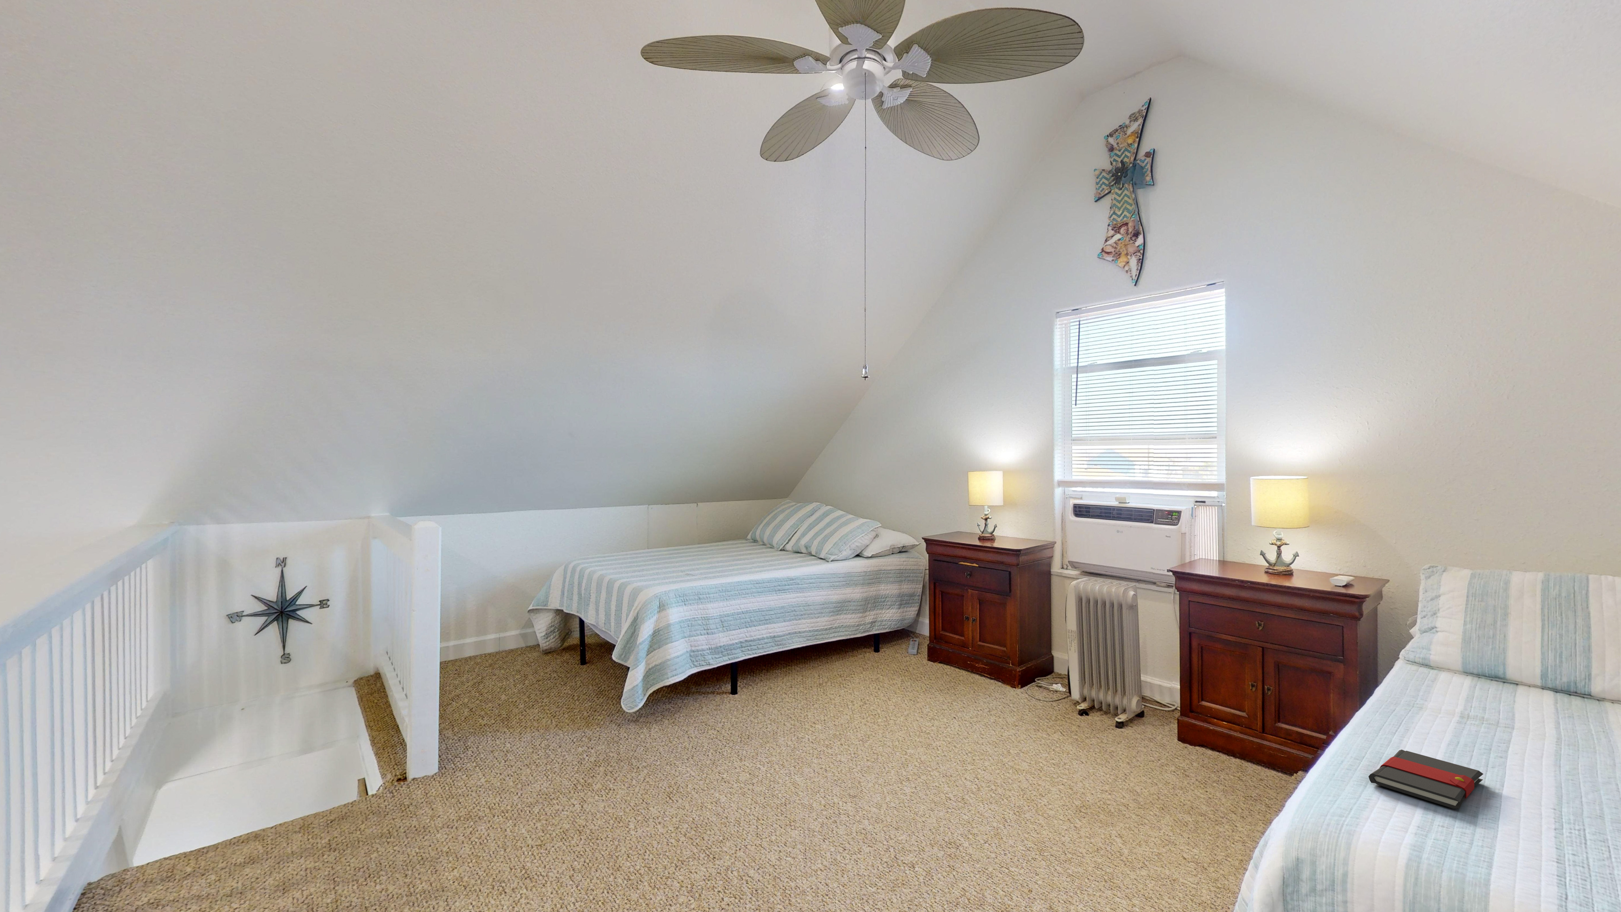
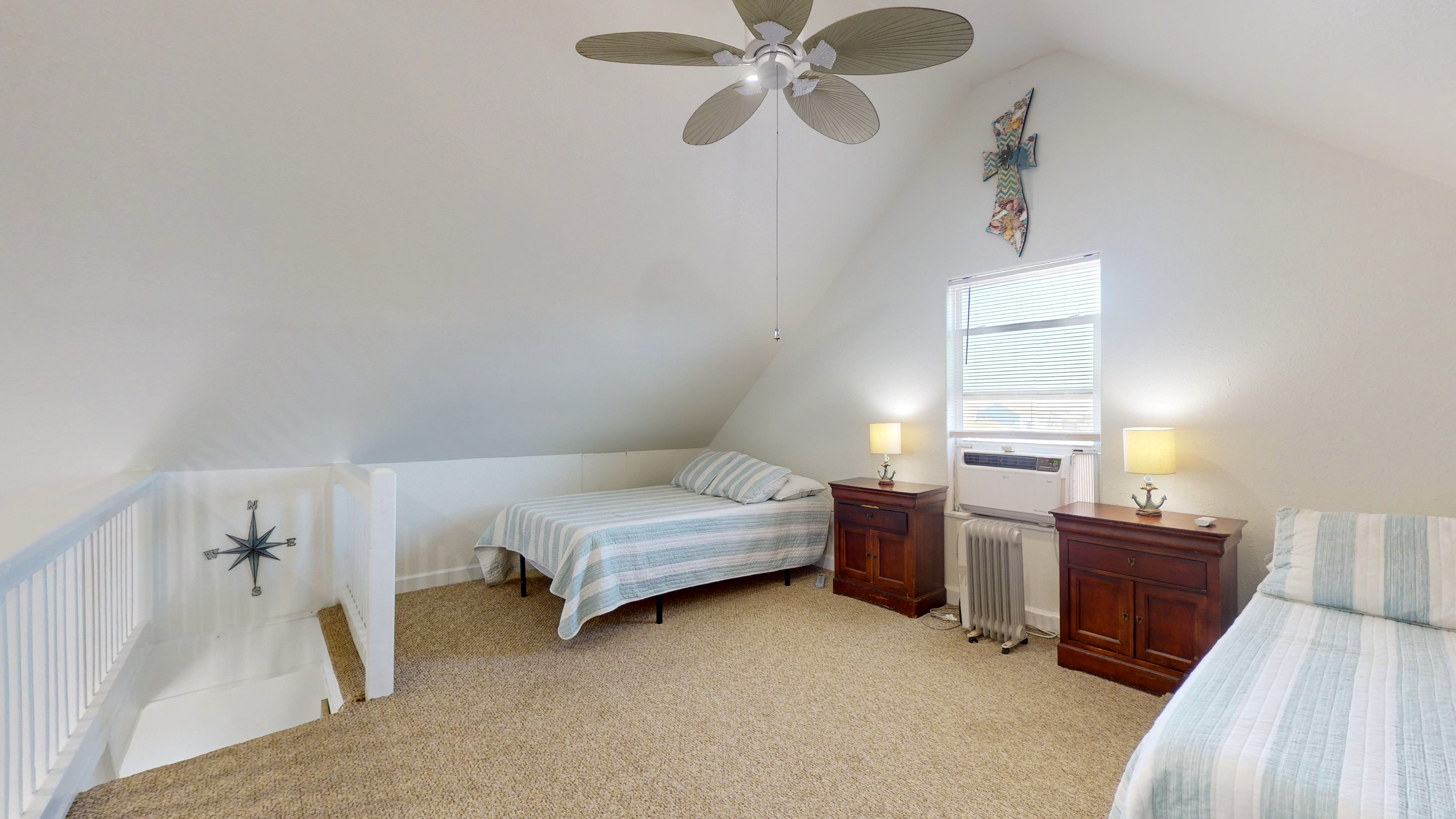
- book (1426, 775)
